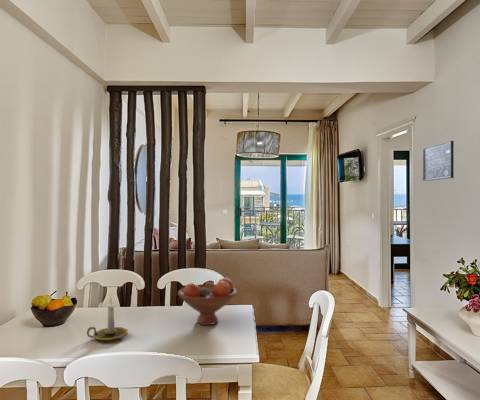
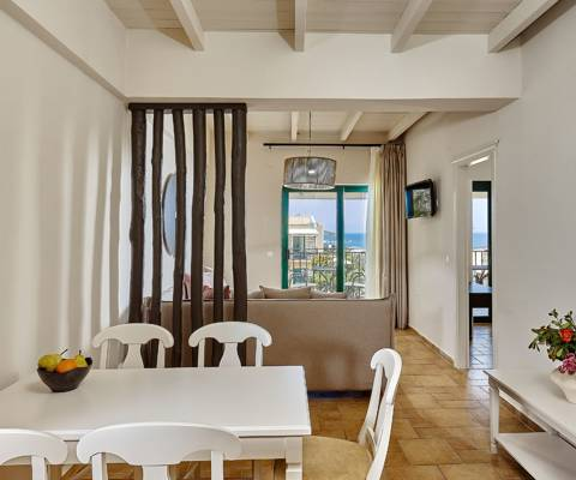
- fruit bowl (207, 300)
- wall art (437, 162)
- candle holder (110, 315)
